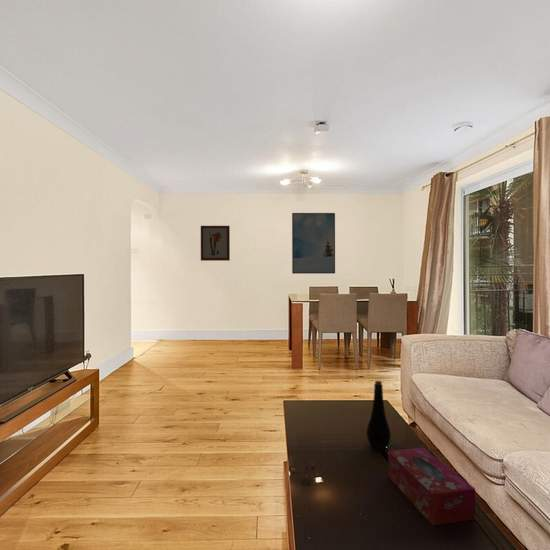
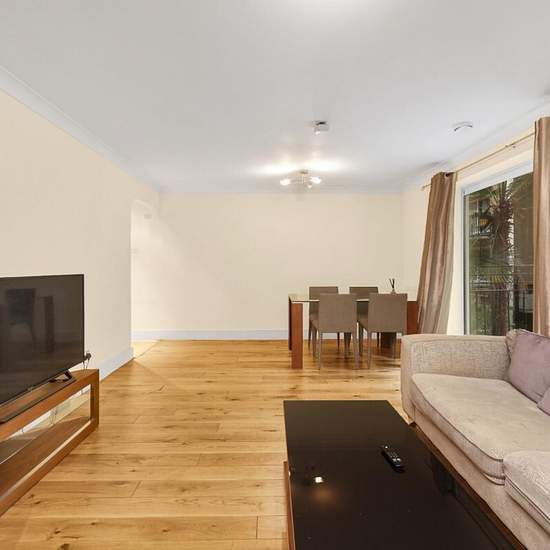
- bottle (378, 414)
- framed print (313, 243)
- wall art (215, 243)
- tissue box (427, 481)
